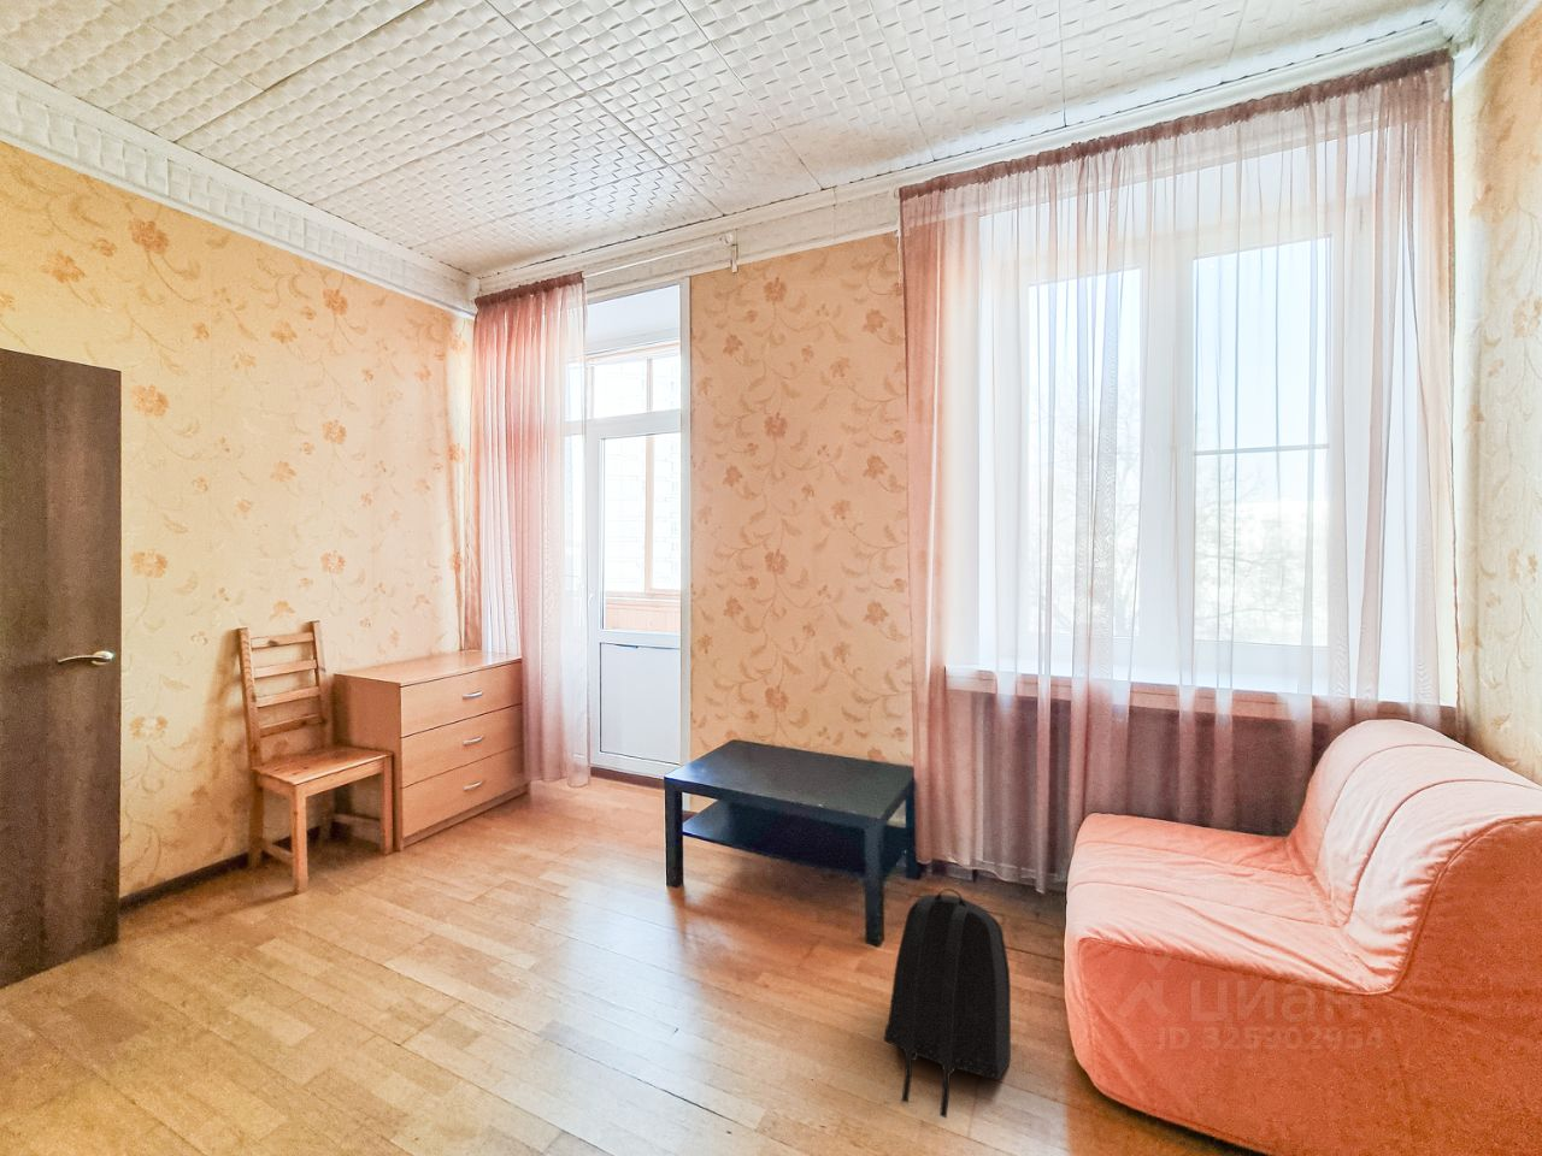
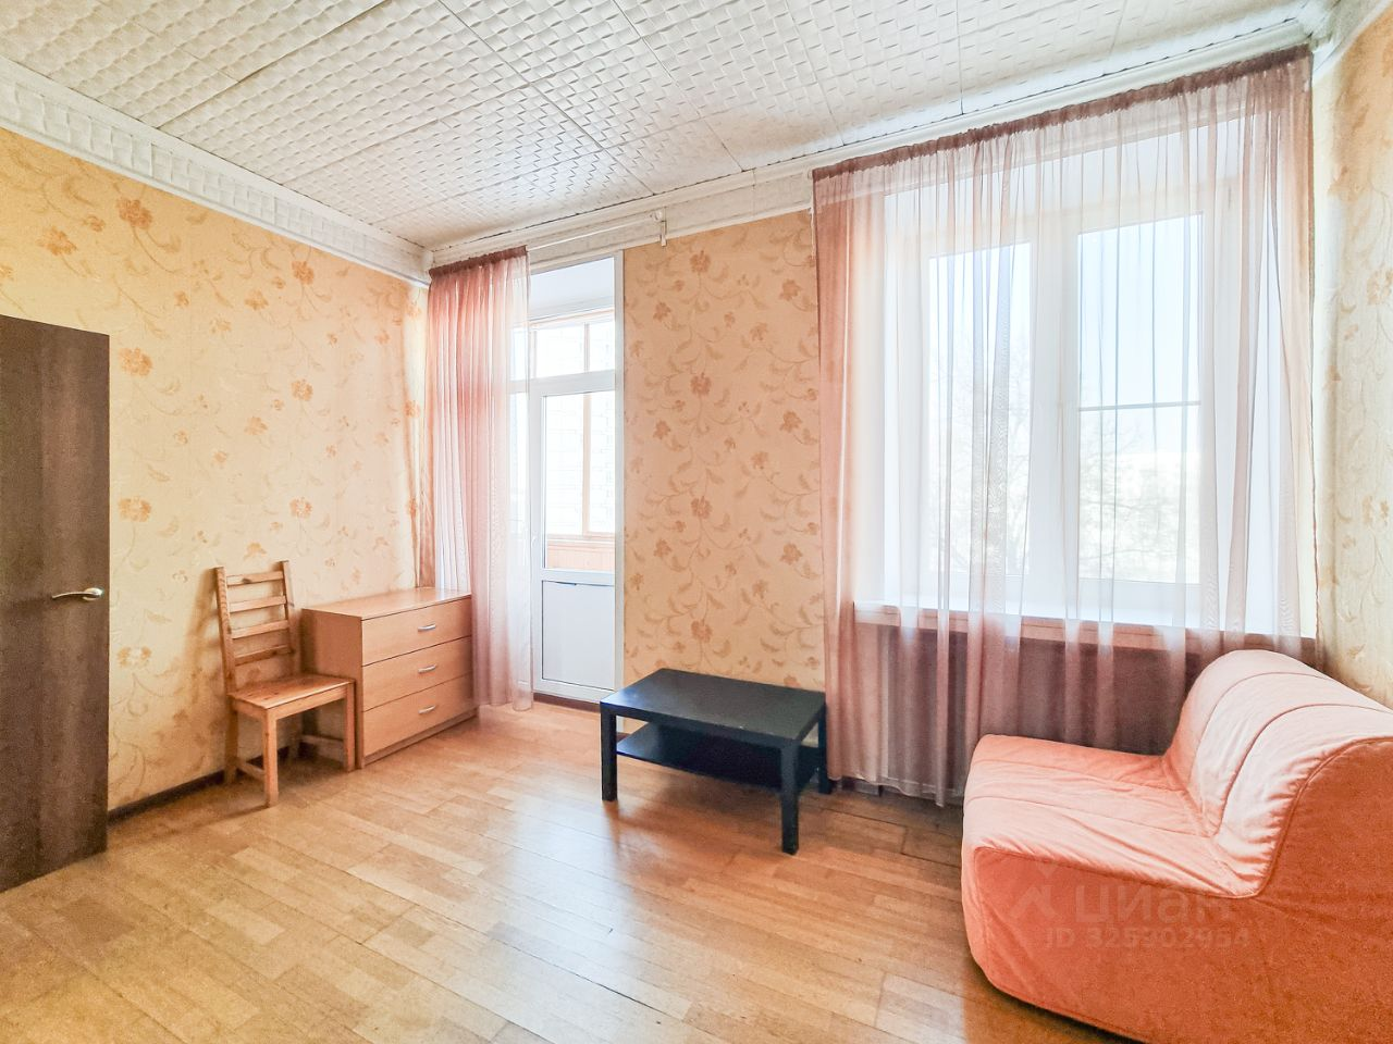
- backpack (946, 975)
